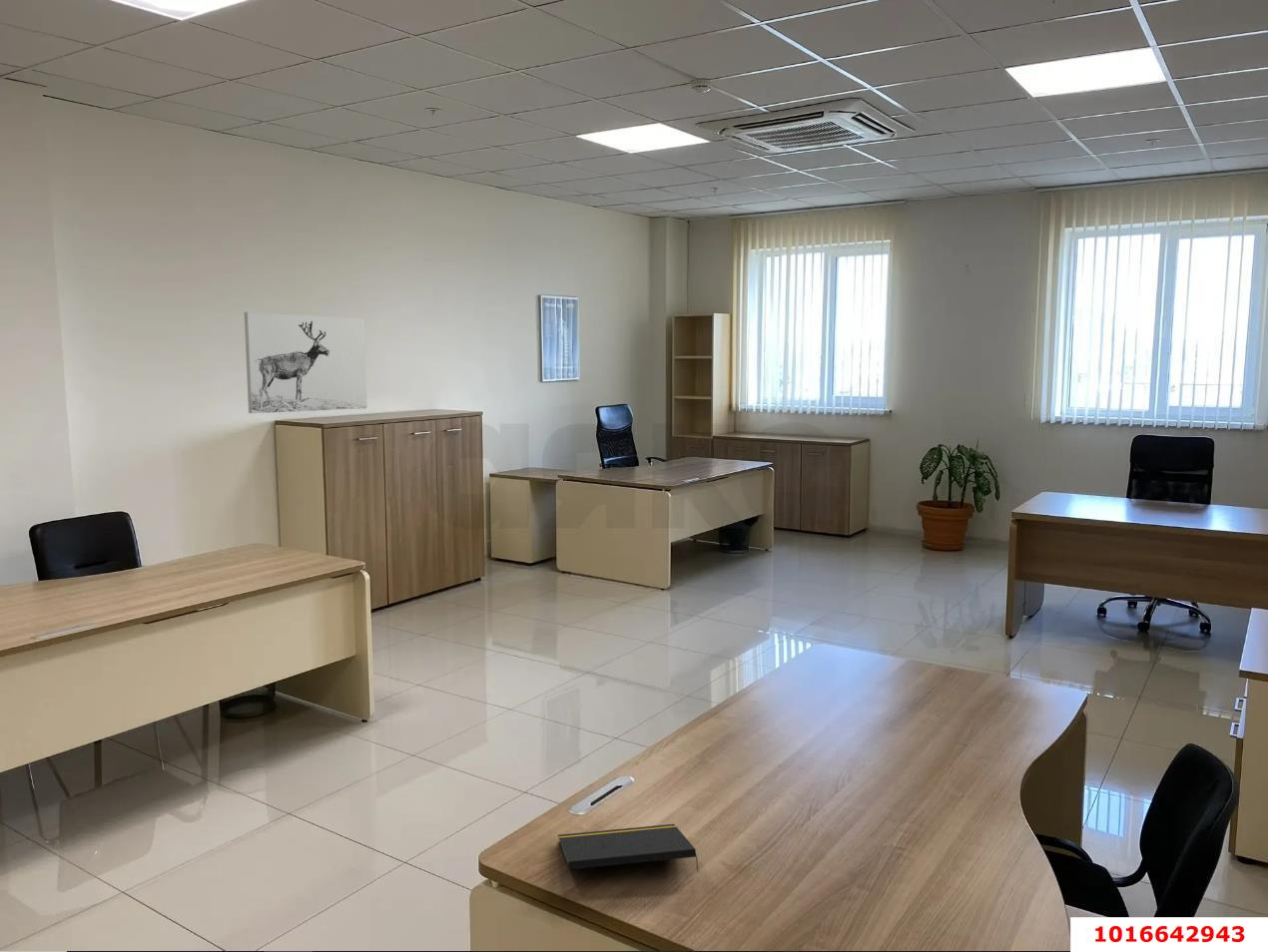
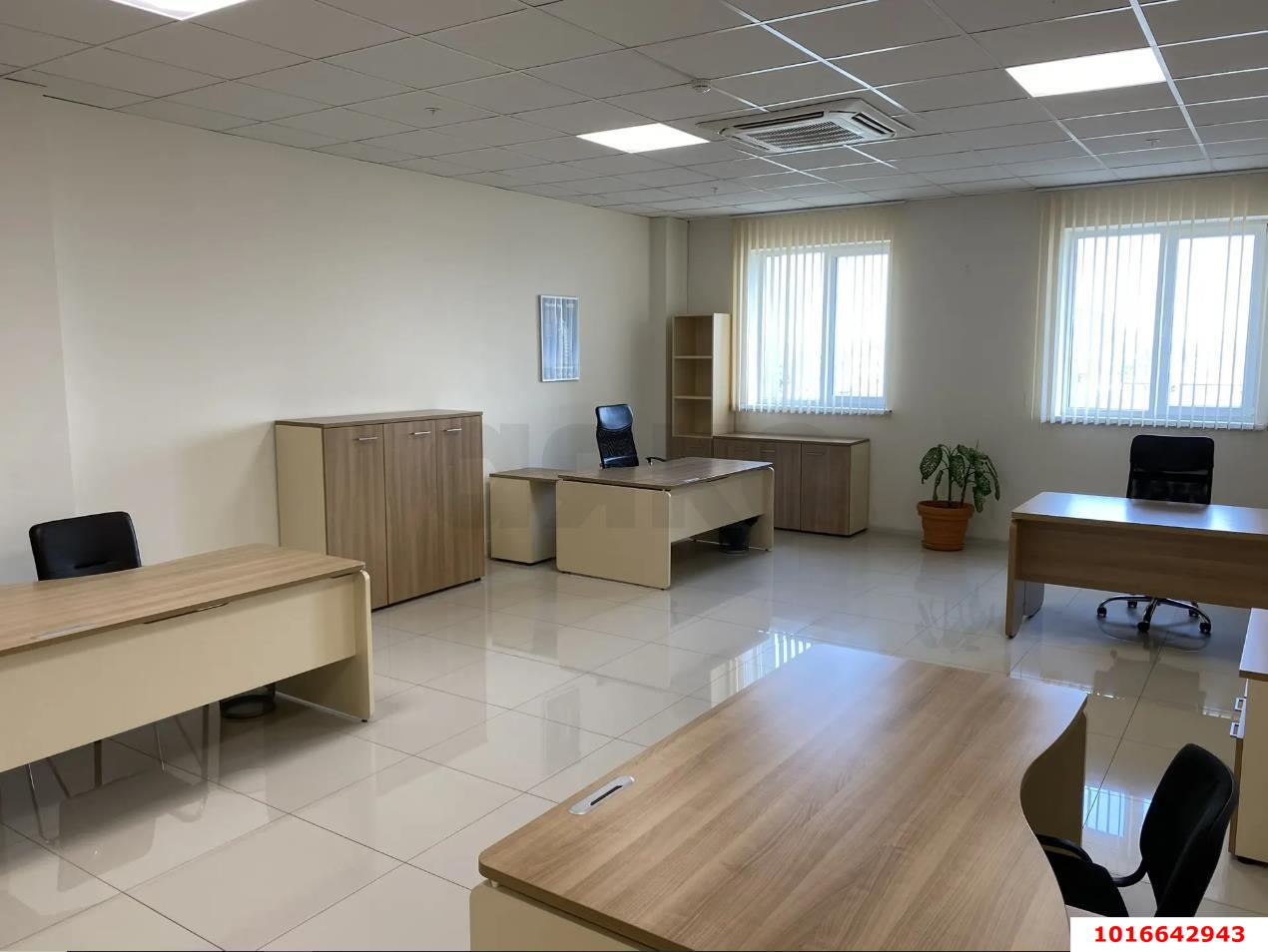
- notepad (624, 845)
- wall art (310, 363)
